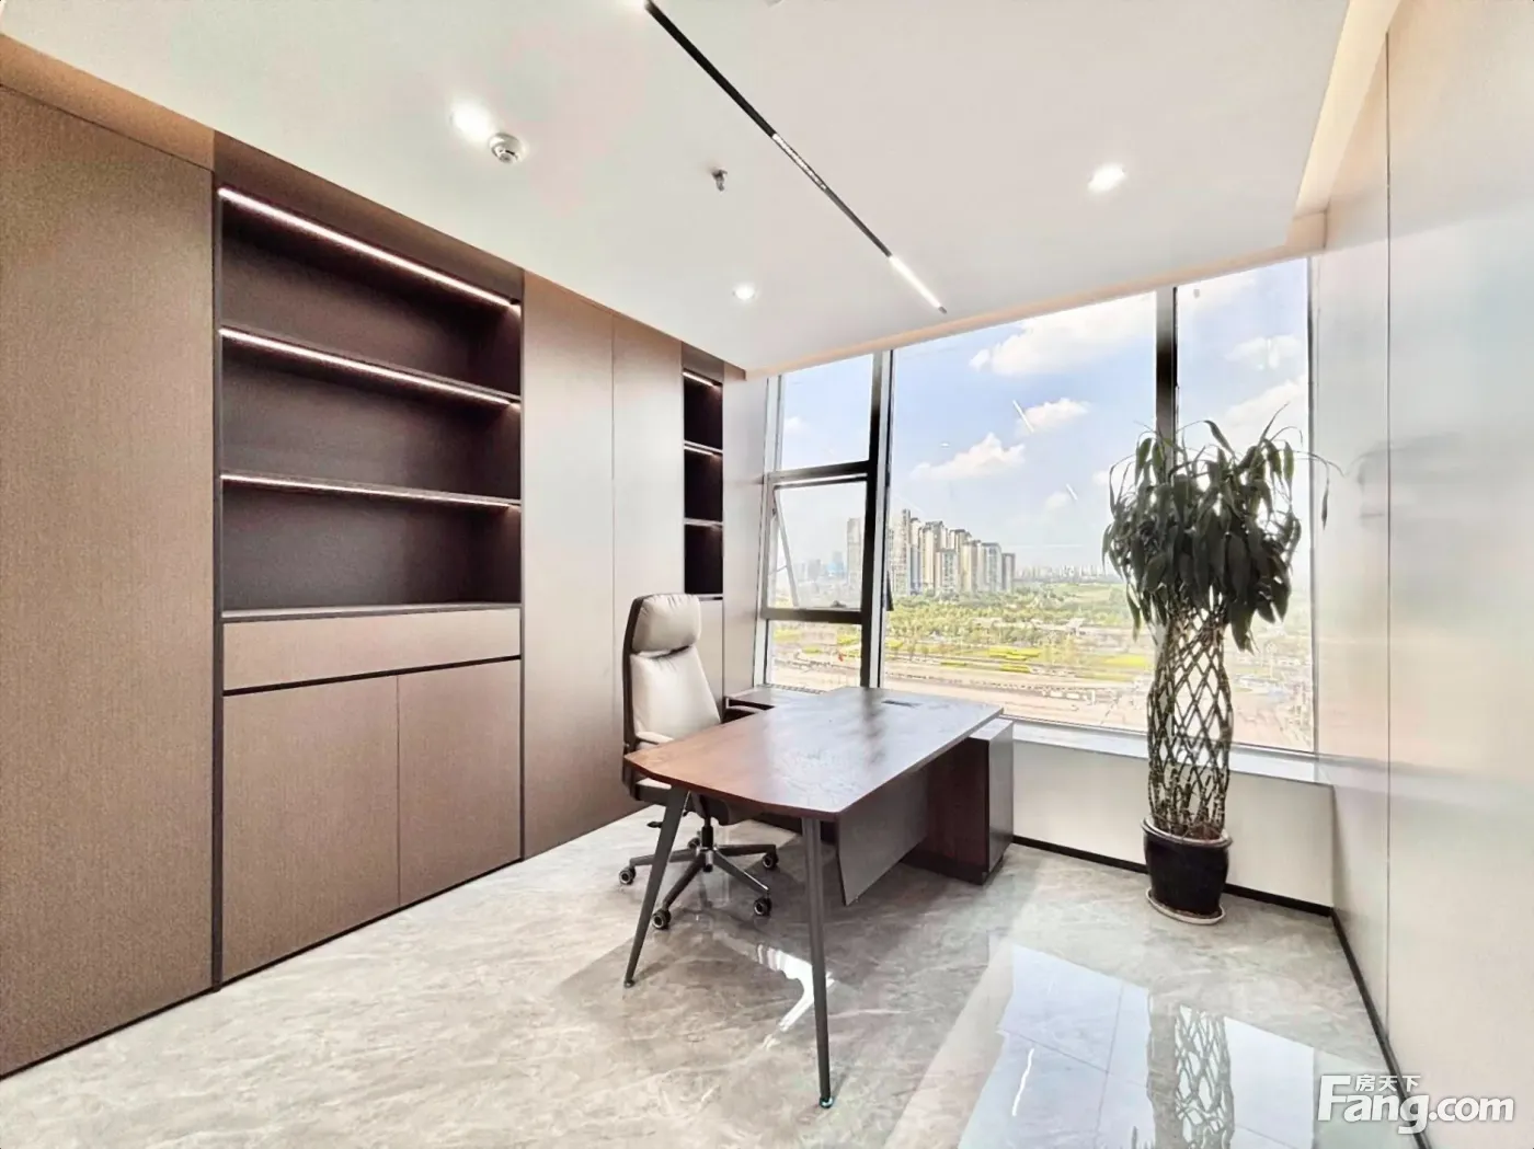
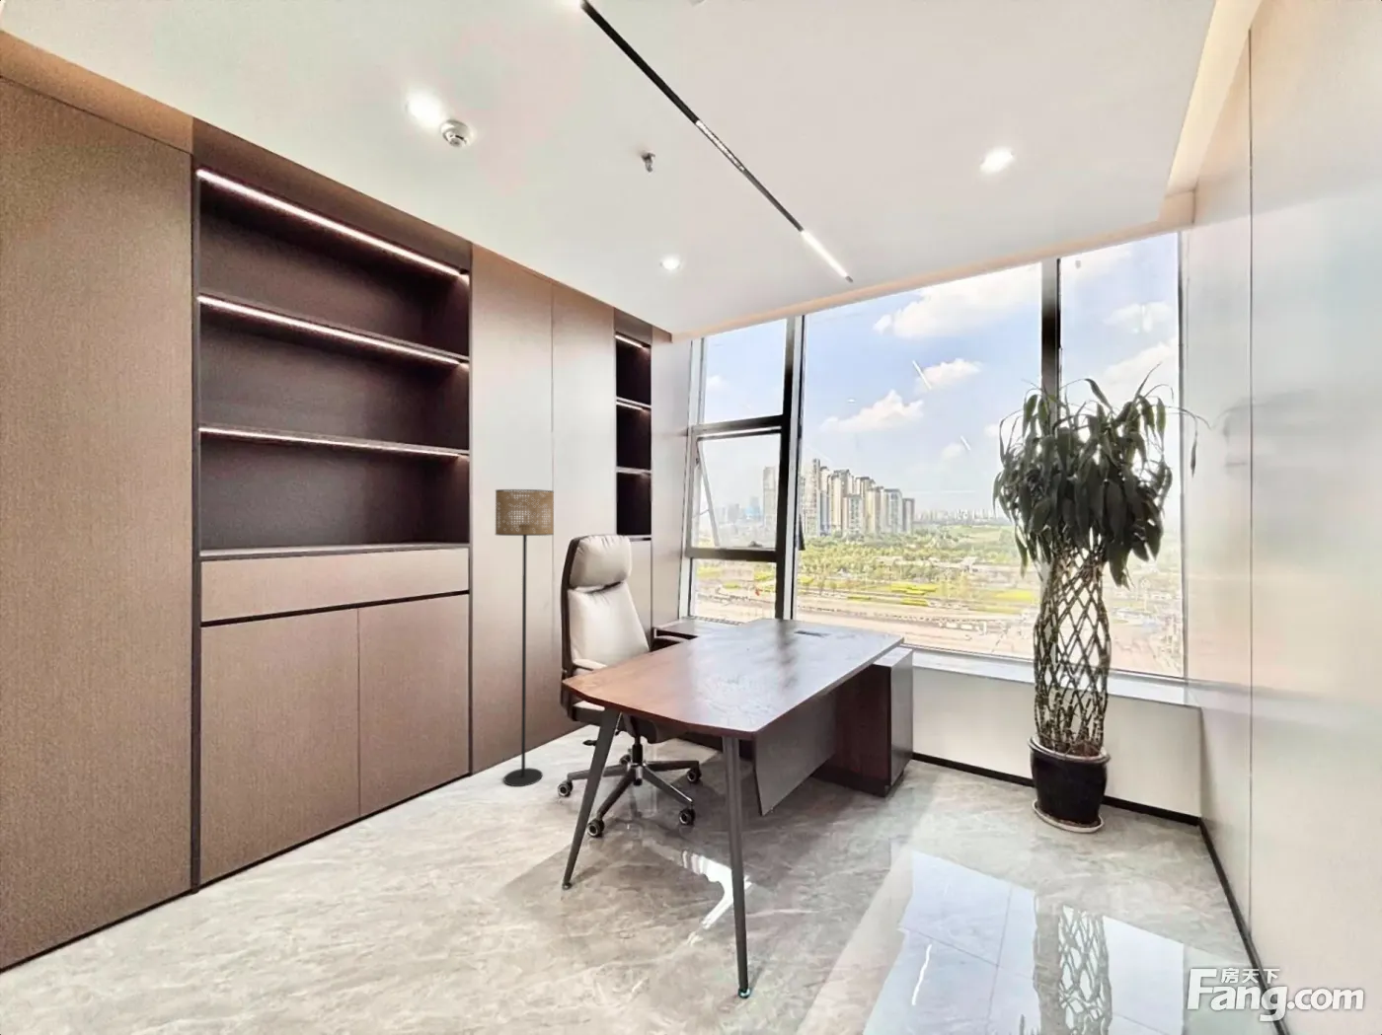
+ floor lamp (524, 634)
